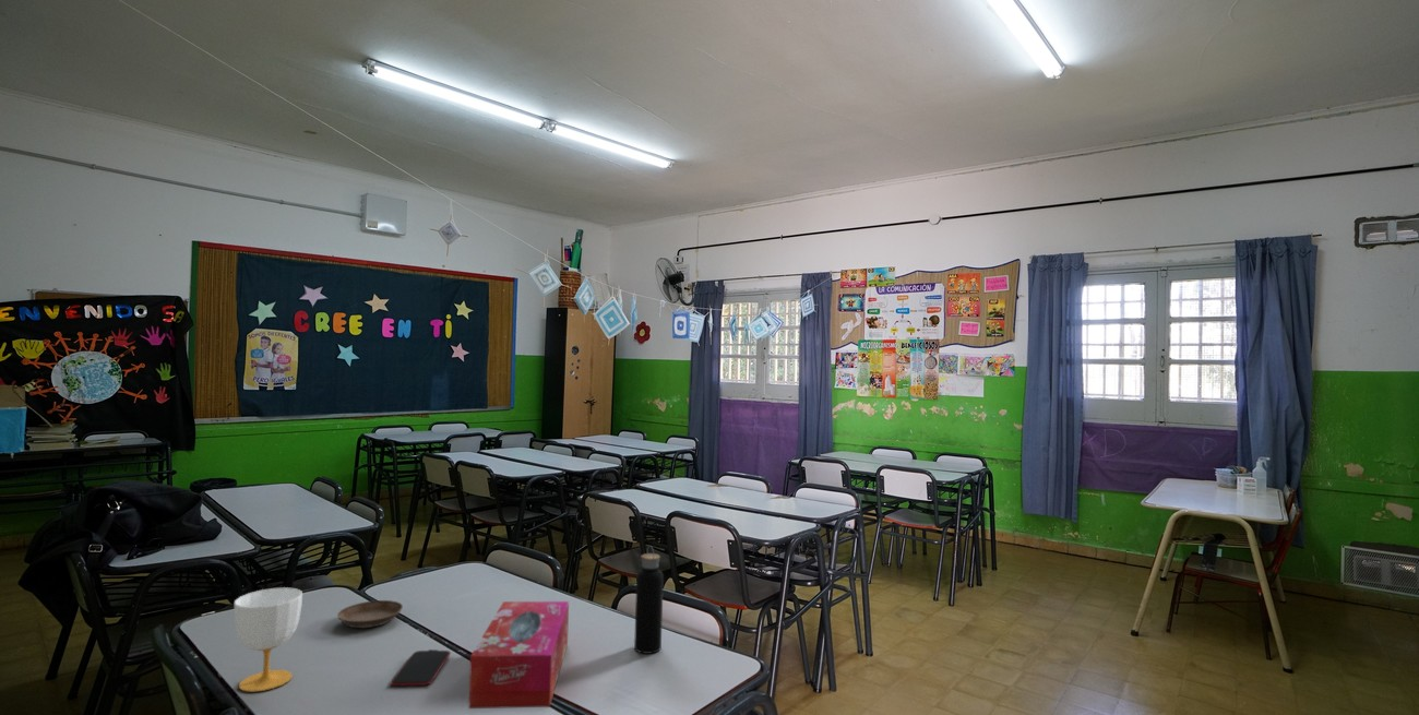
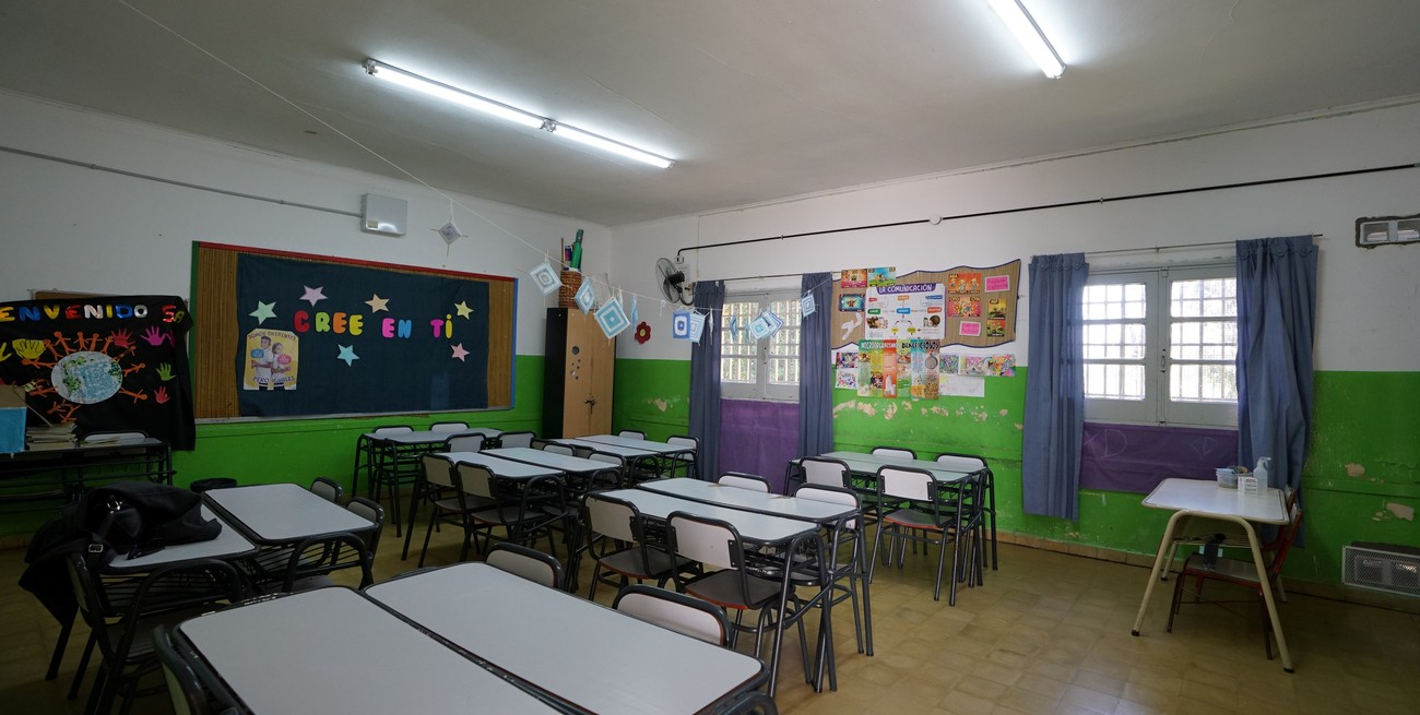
- saucer (370, 615)
- smartphone (421, 667)
- tissue box (524, 648)
- cup (267, 639)
- water bottle (648, 597)
